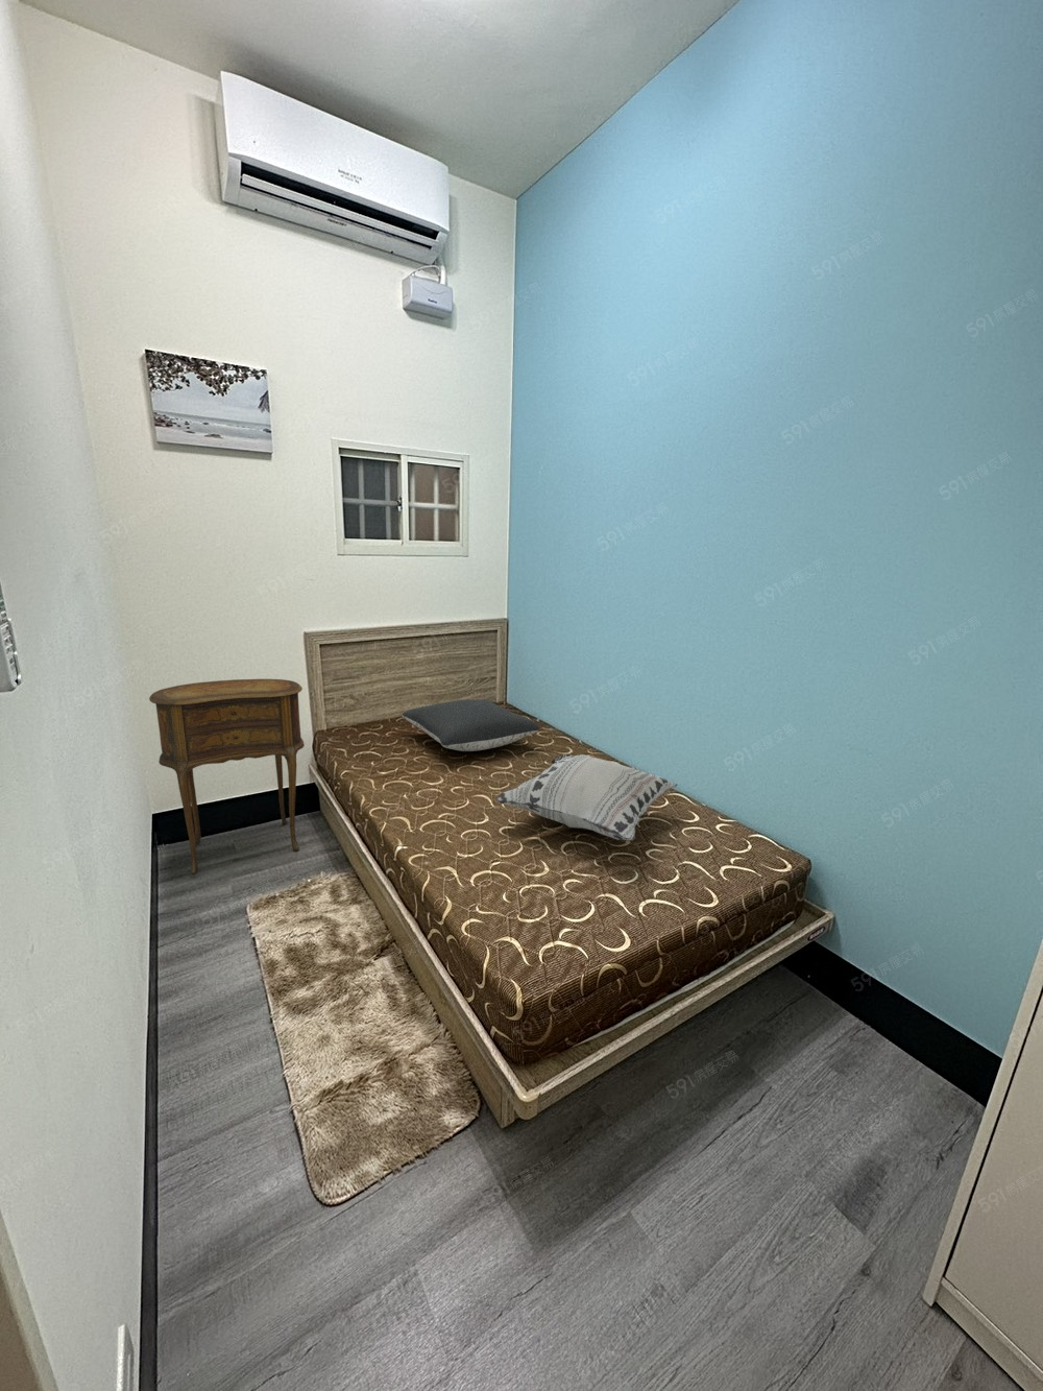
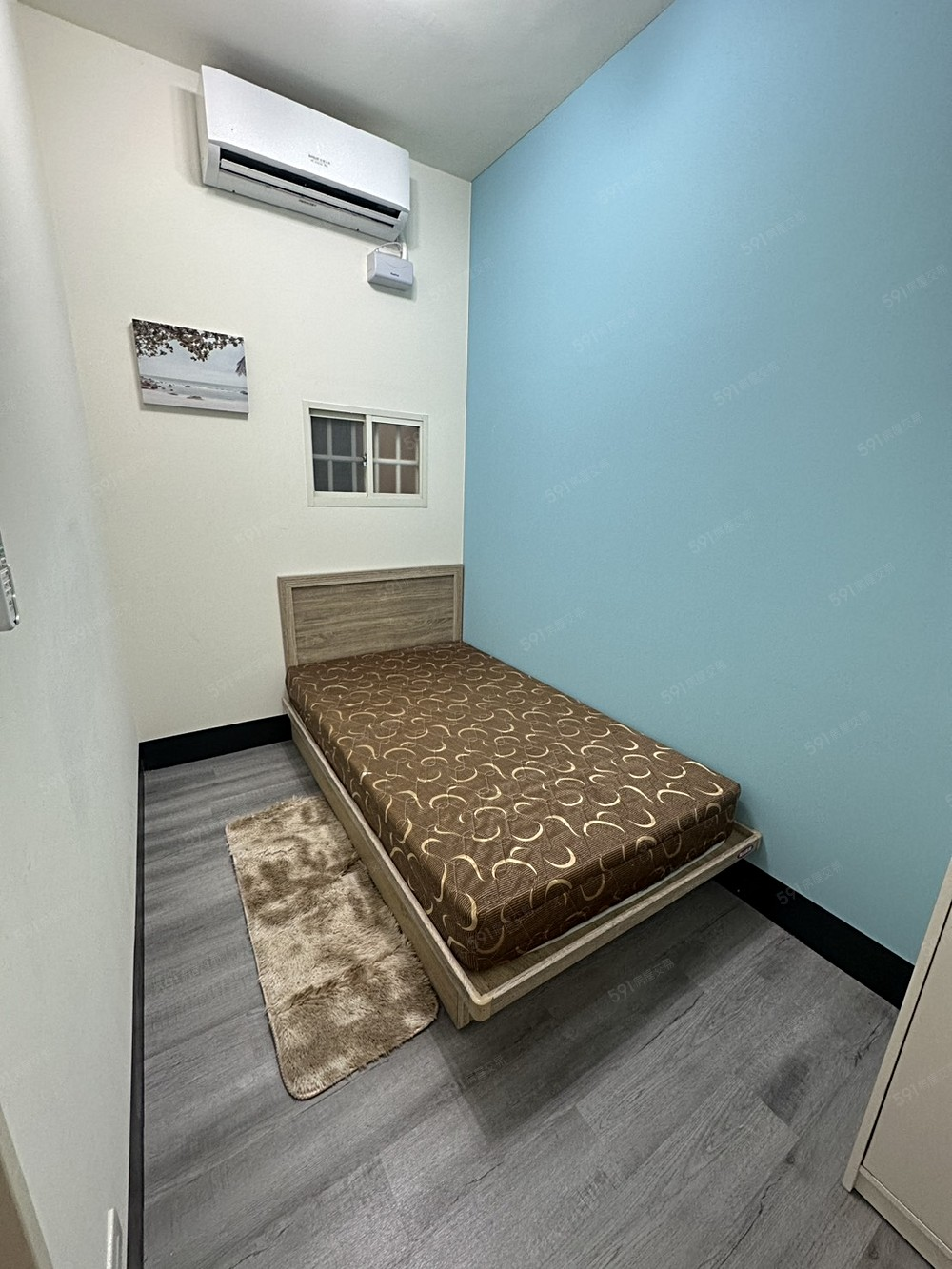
- side table (237, 760)
- pillow (468, 721)
- decorative pillow (589, 791)
